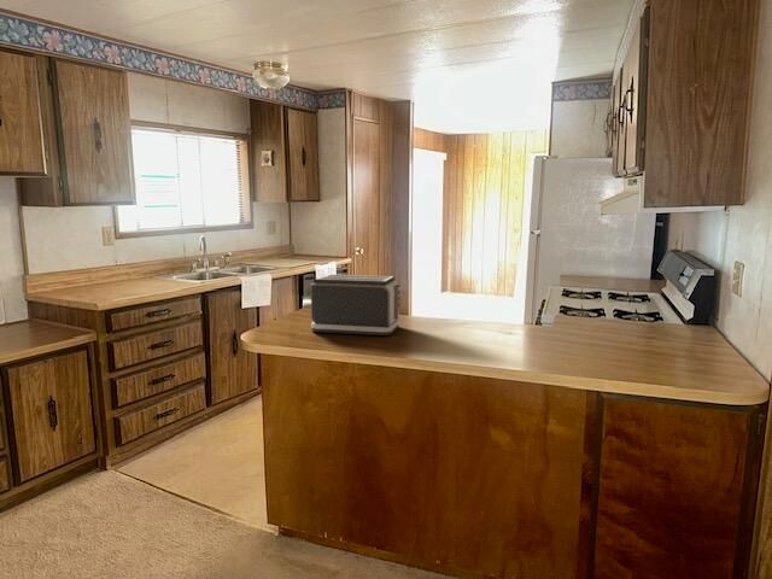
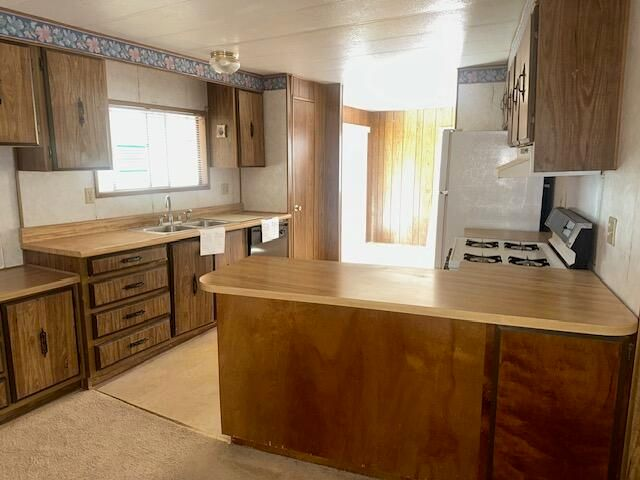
- toaster (358, 303)
